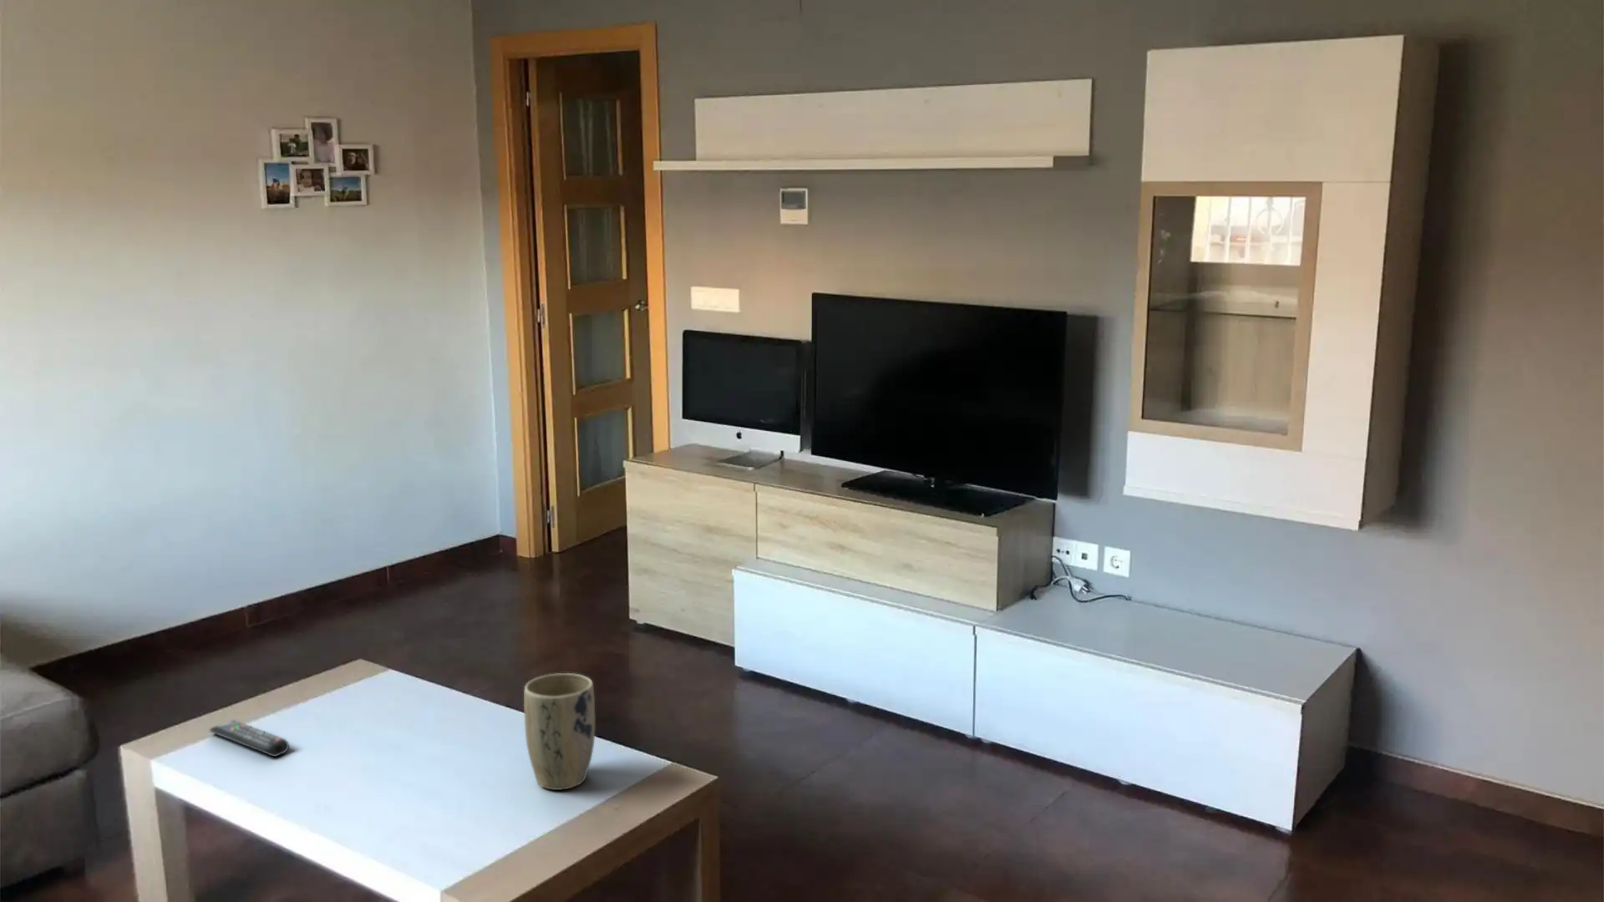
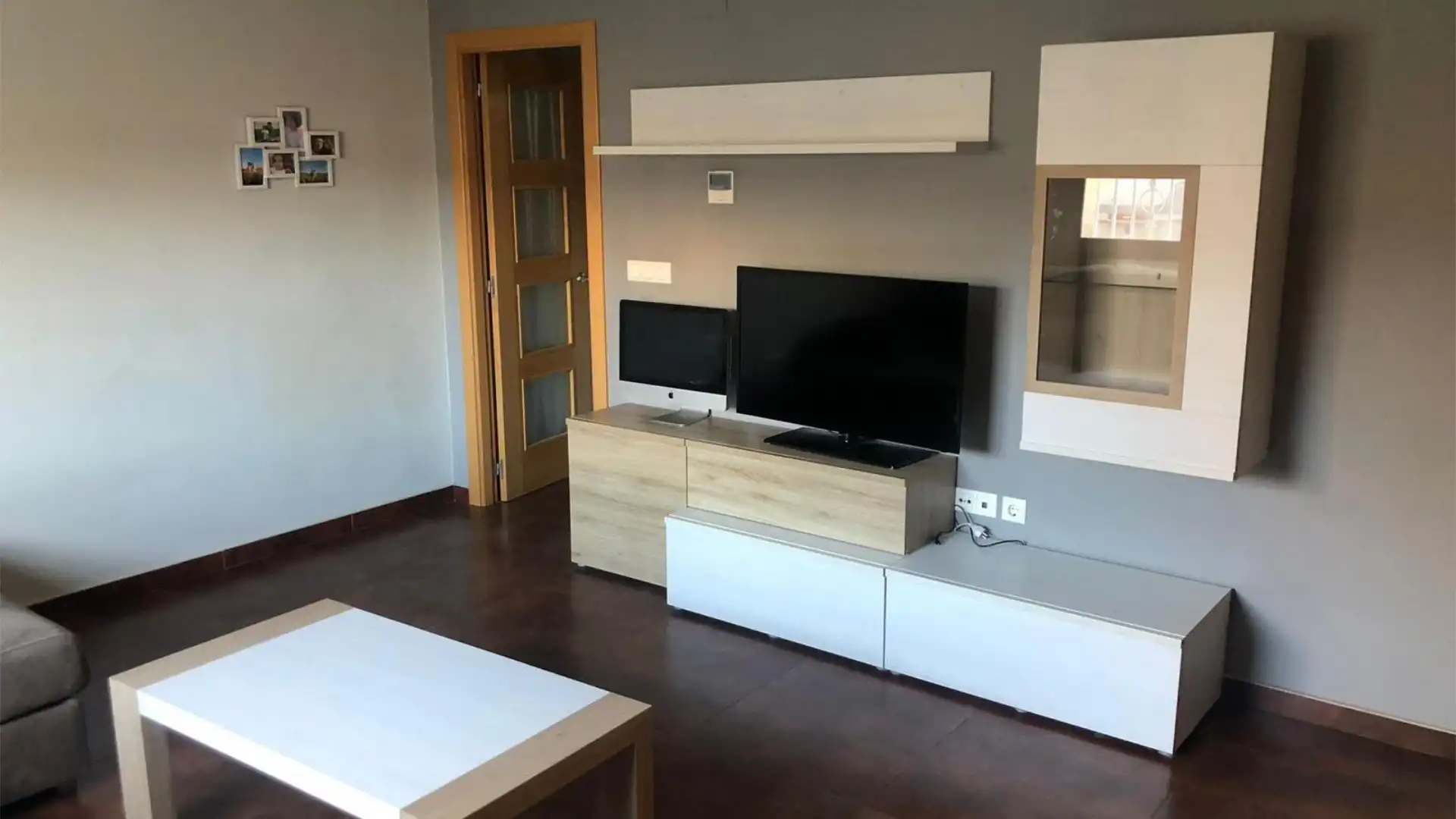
- plant pot (561, 731)
- remote control (248, 738)
